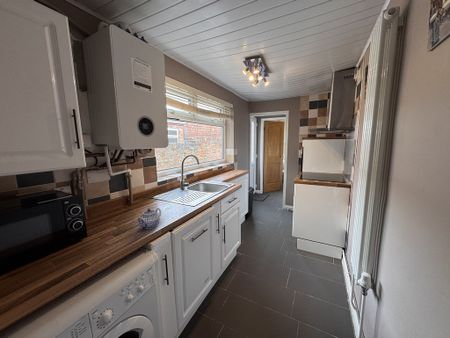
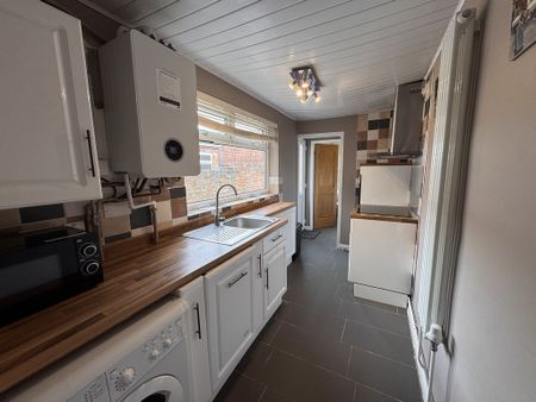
- teapot (149, 217)
